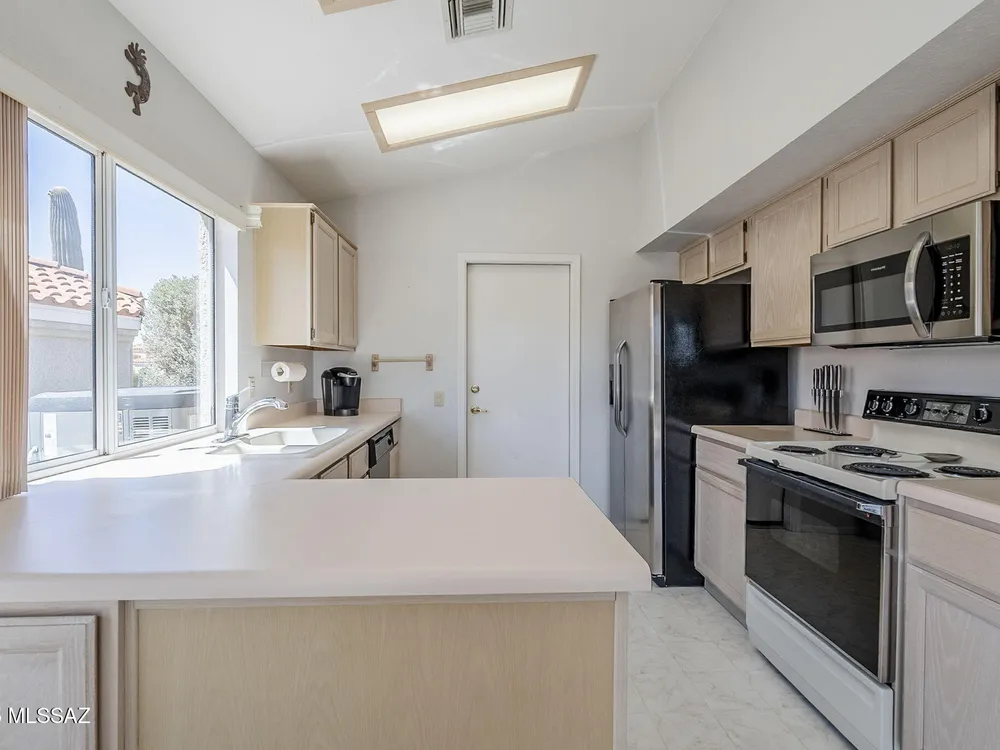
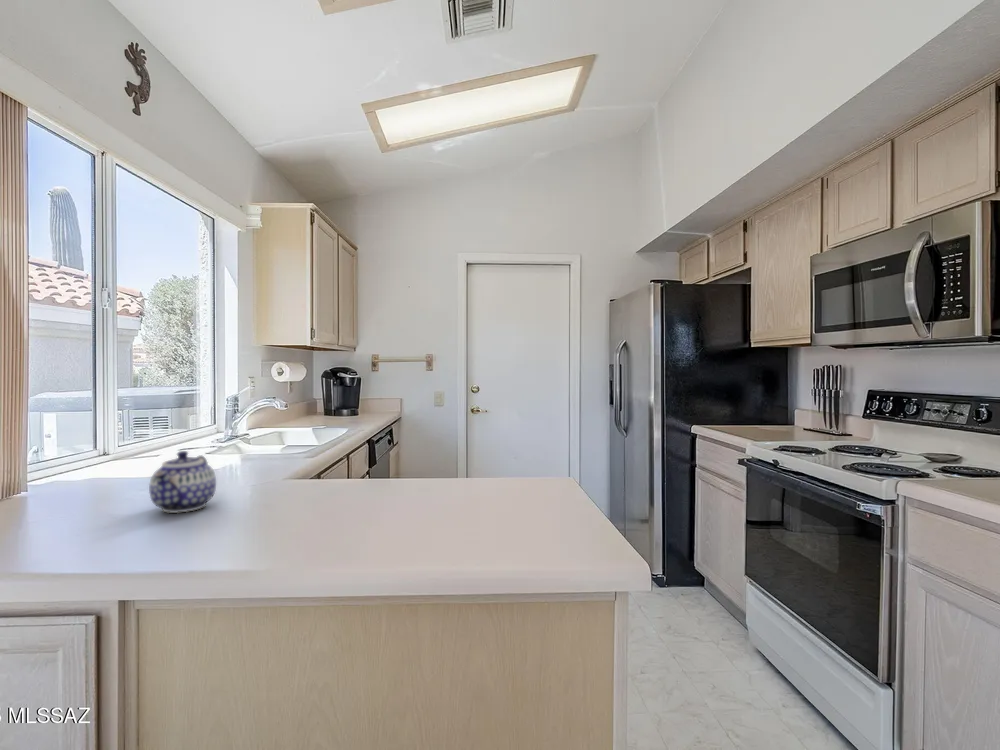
+ teapot (183, 479)
